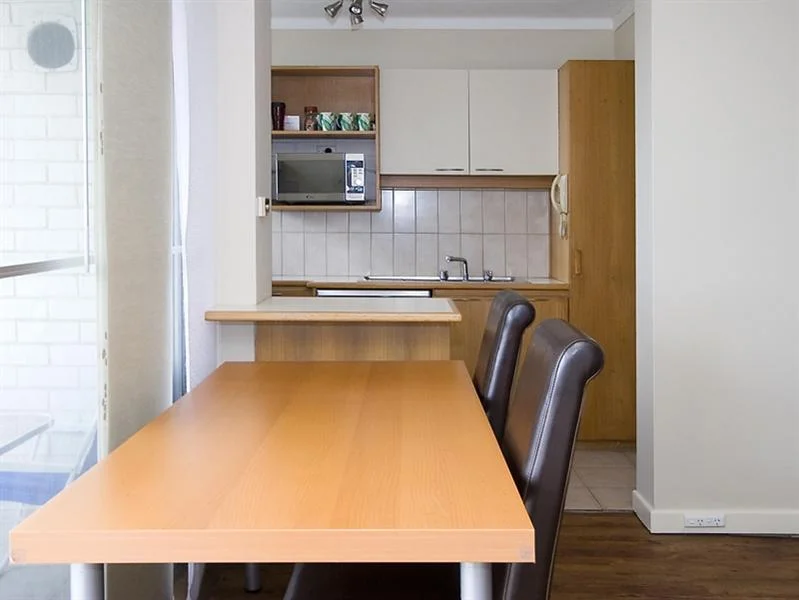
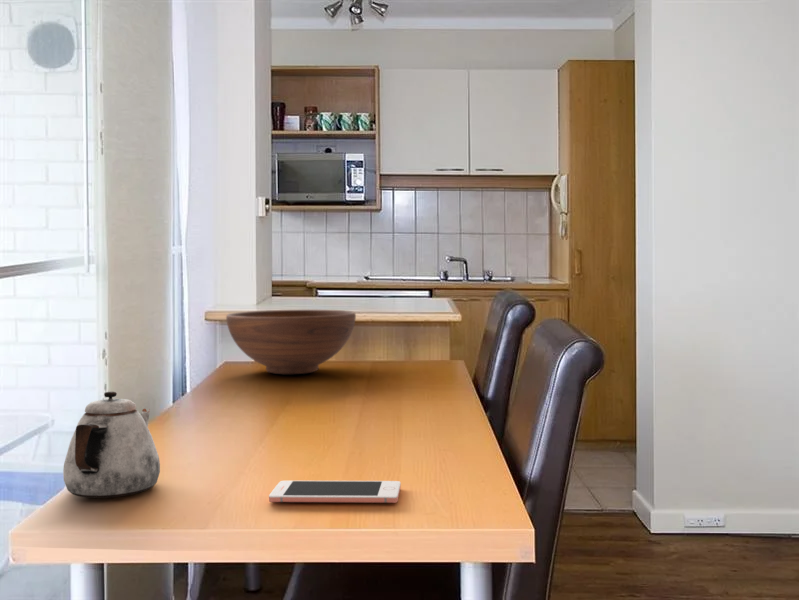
+ teapot (116, 438)
+ fruit bowl (292, 342)
+ cell phone (336, 491)
